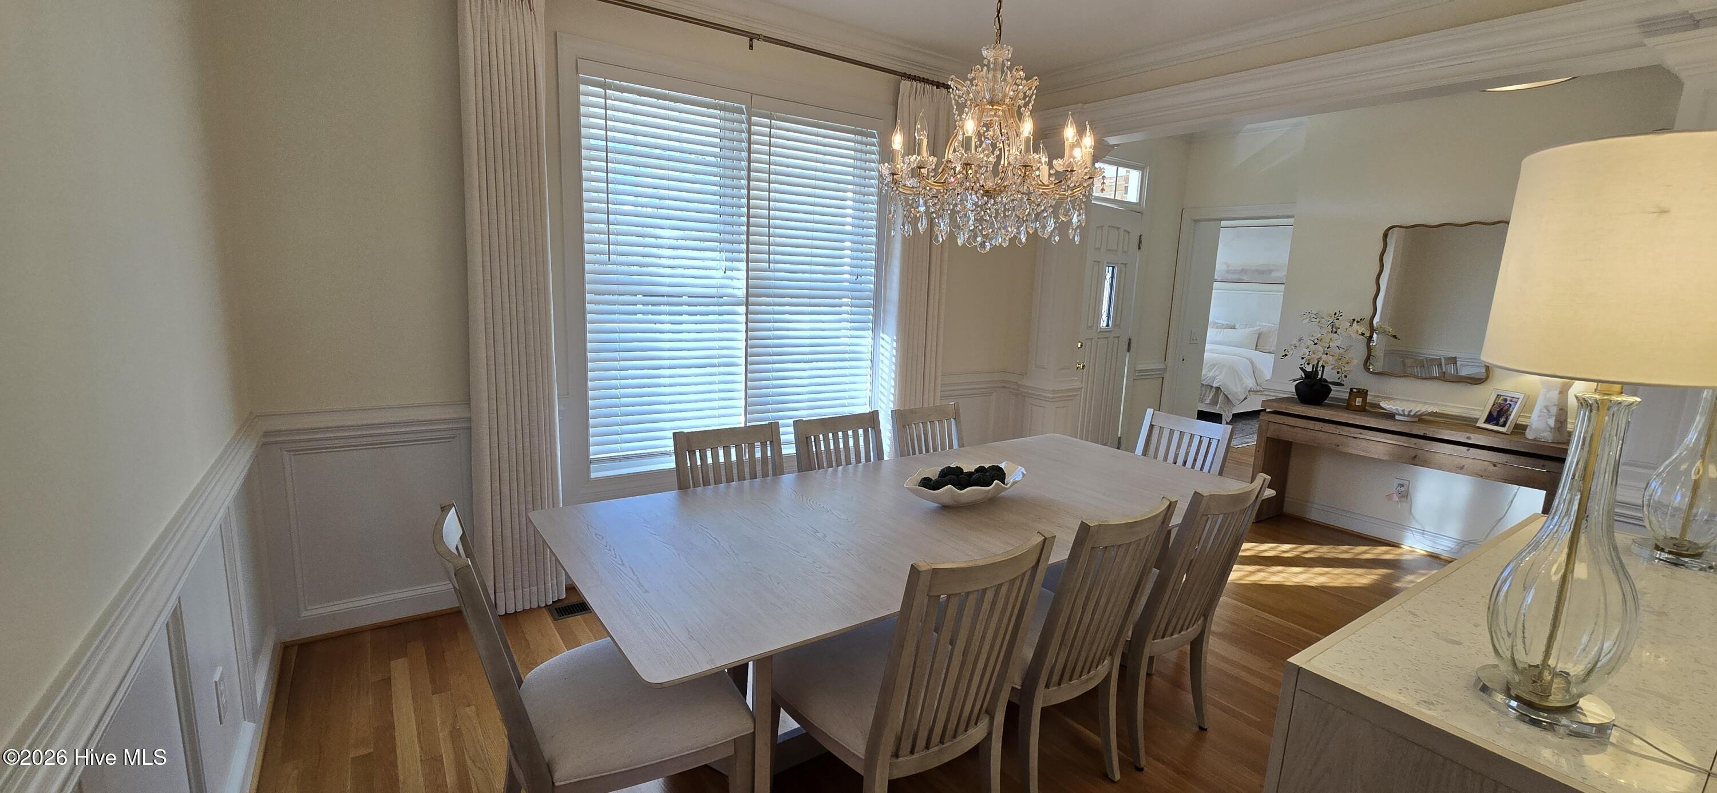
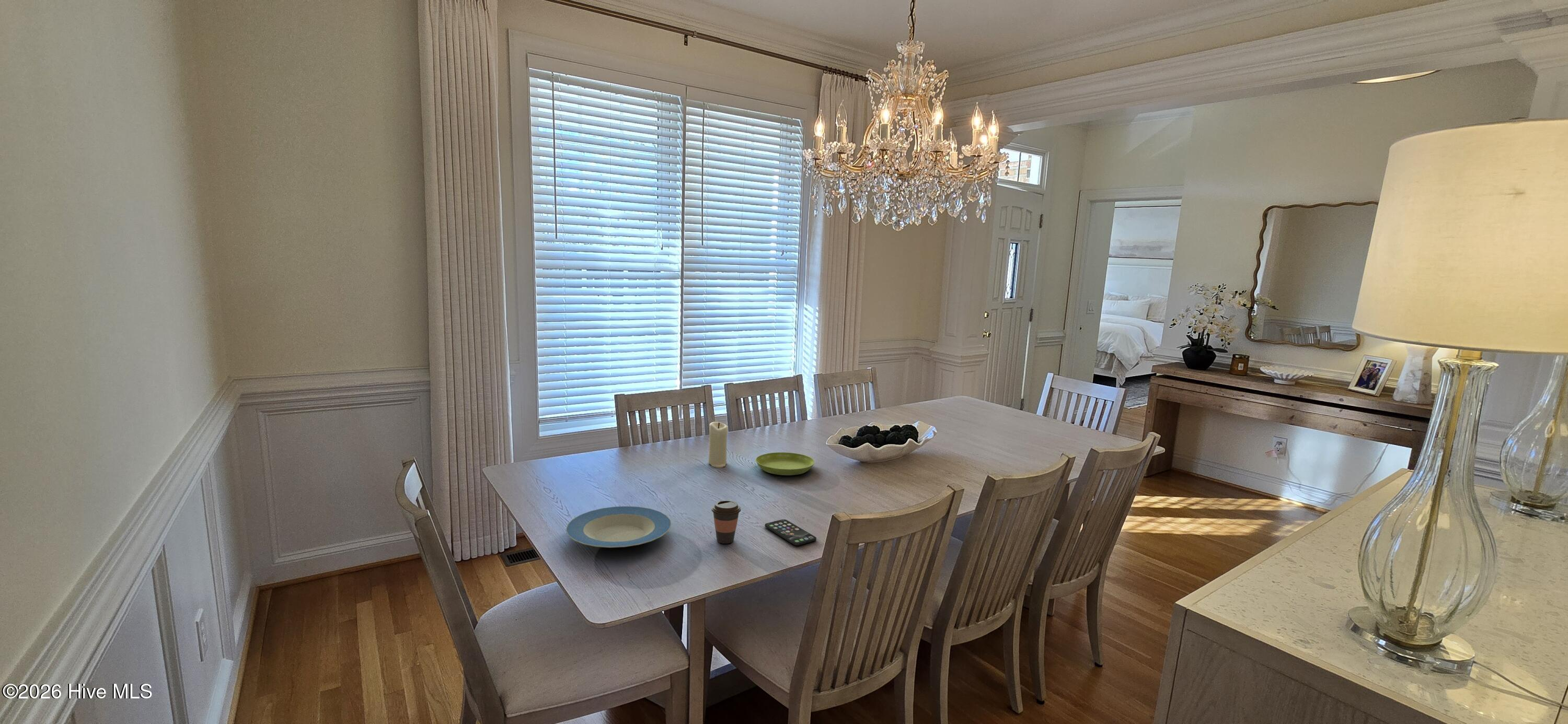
+ candle (718, 443)
+ saucer (785, 464)
+ plate (619, 531)
+ coffee cup (725, 522)
+ smartphone (790, 532)
